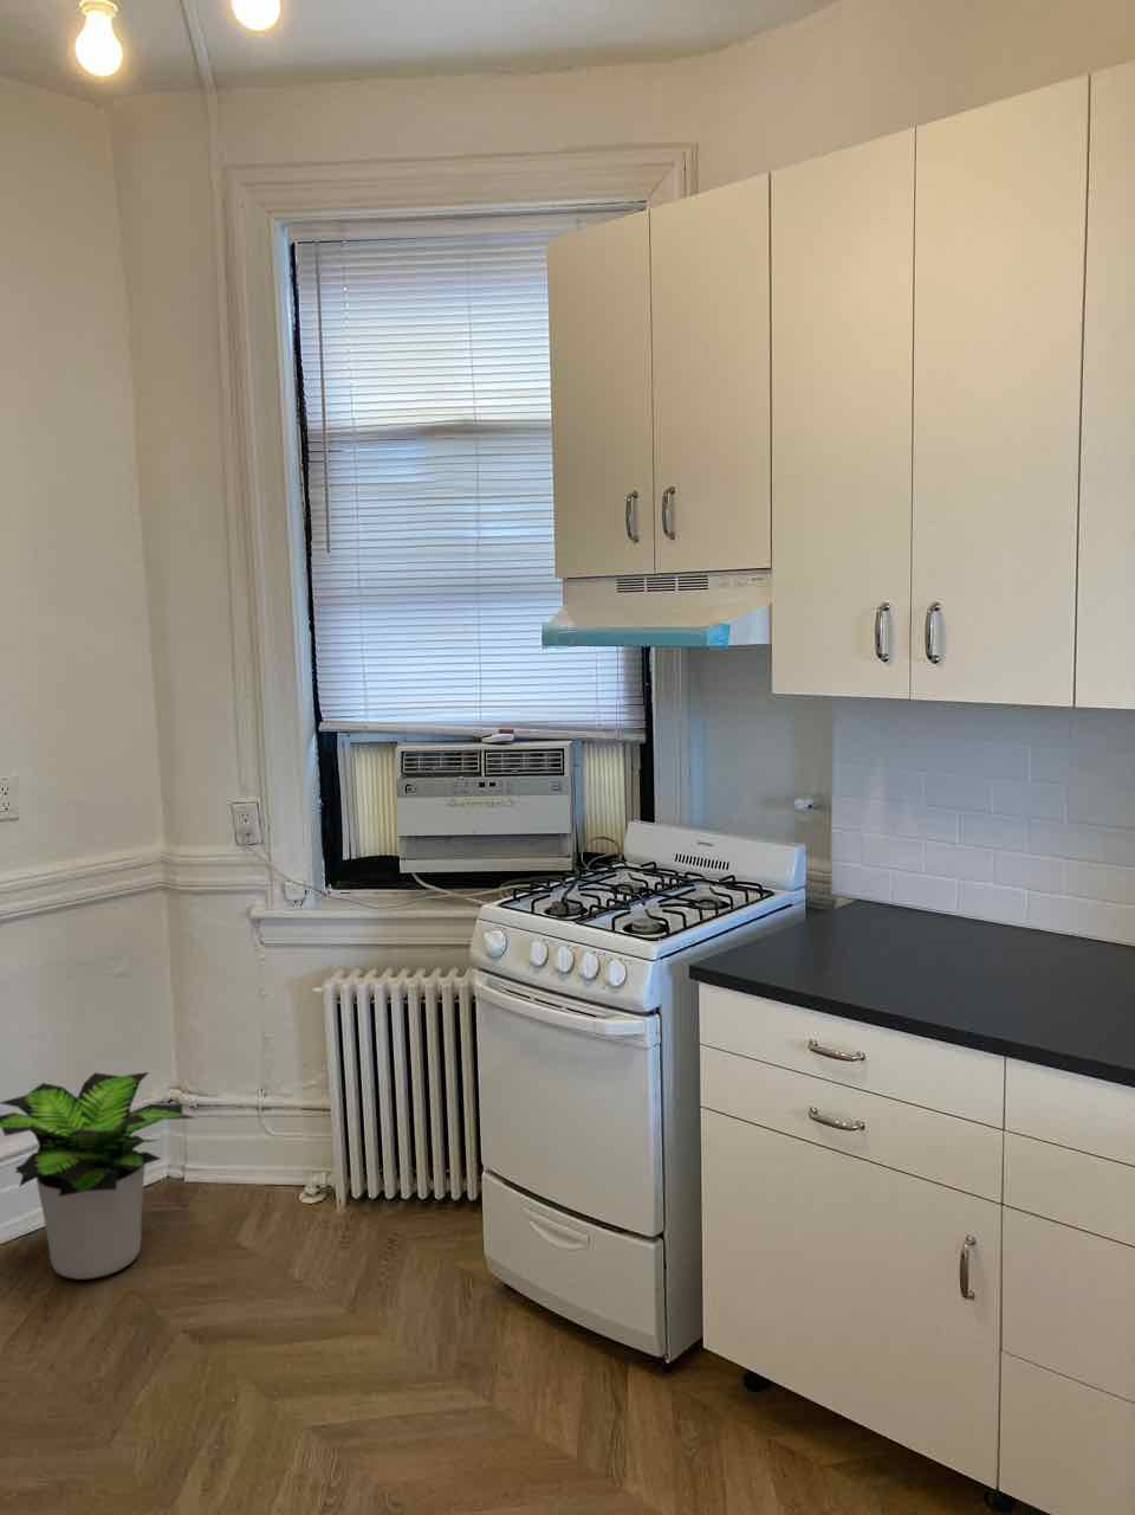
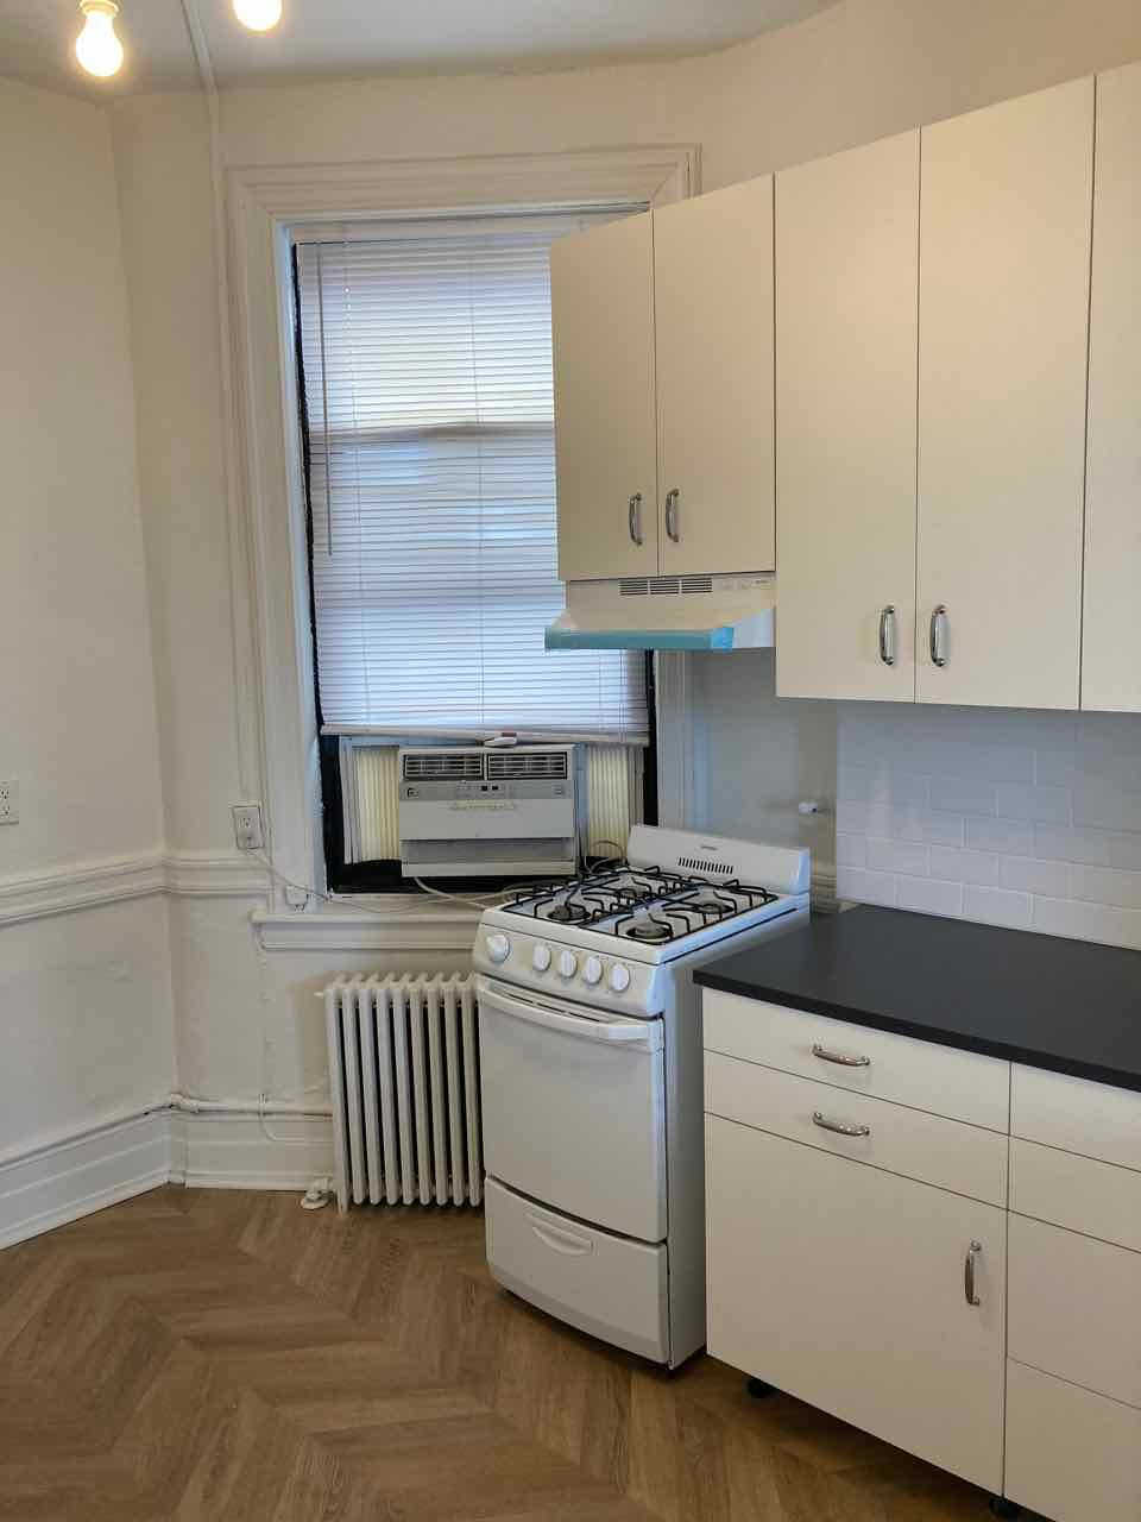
- potted plant (95, 1176)
